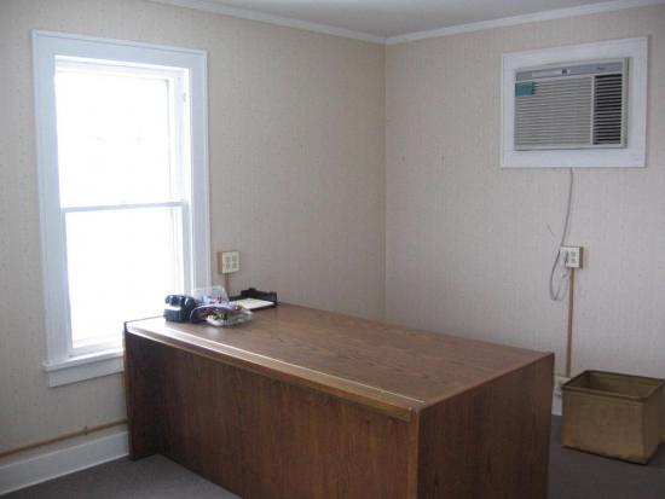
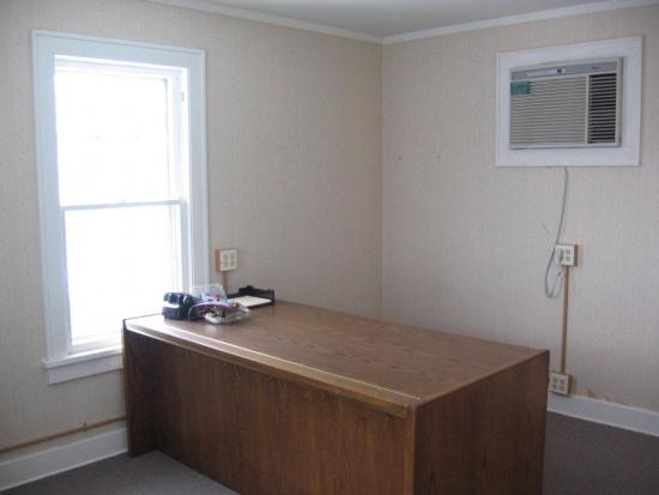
- storage bin (614, 412)
